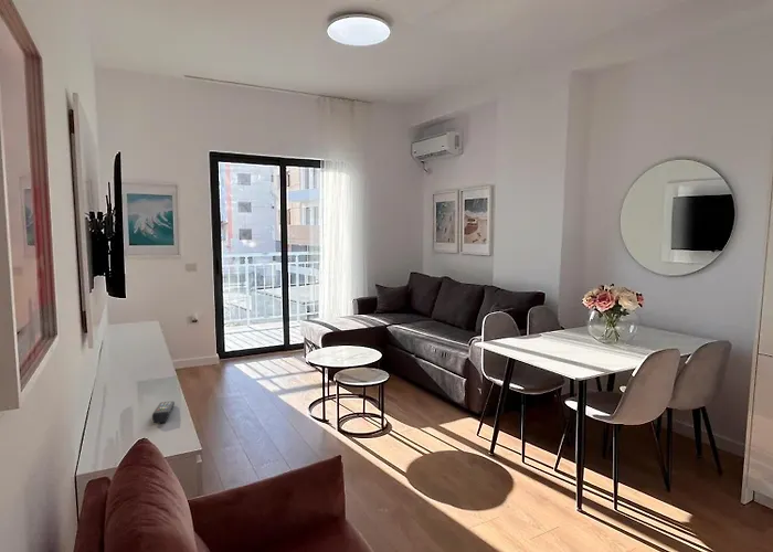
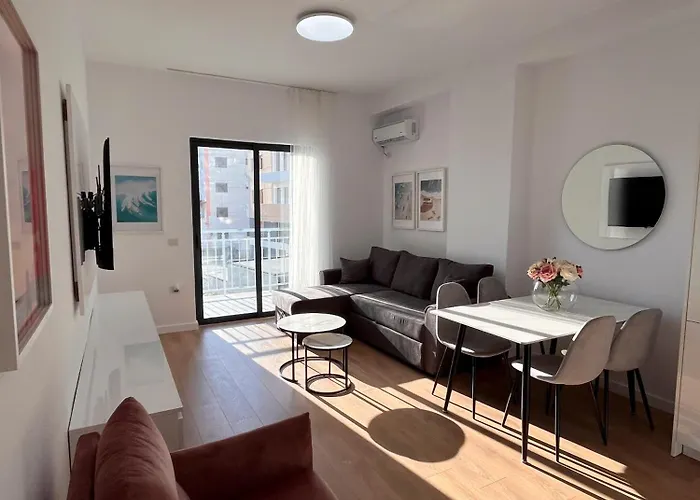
- remote control (163, 410)
